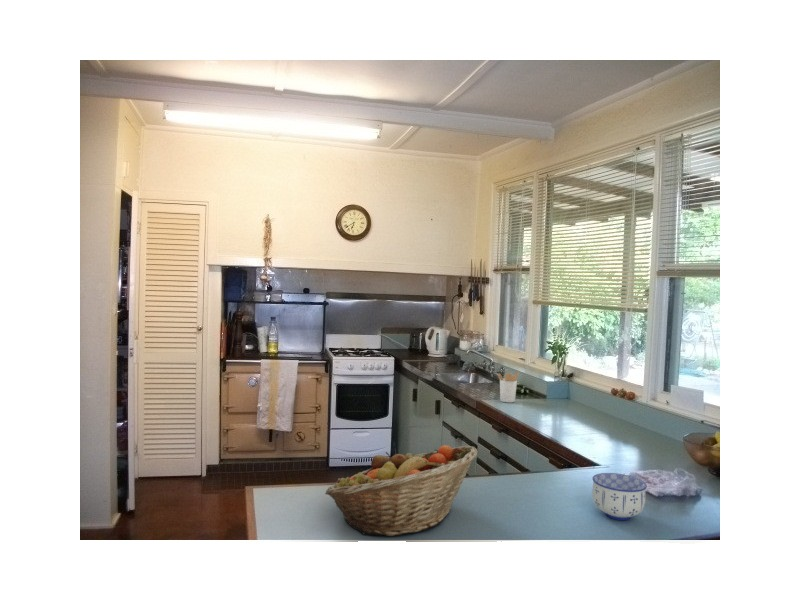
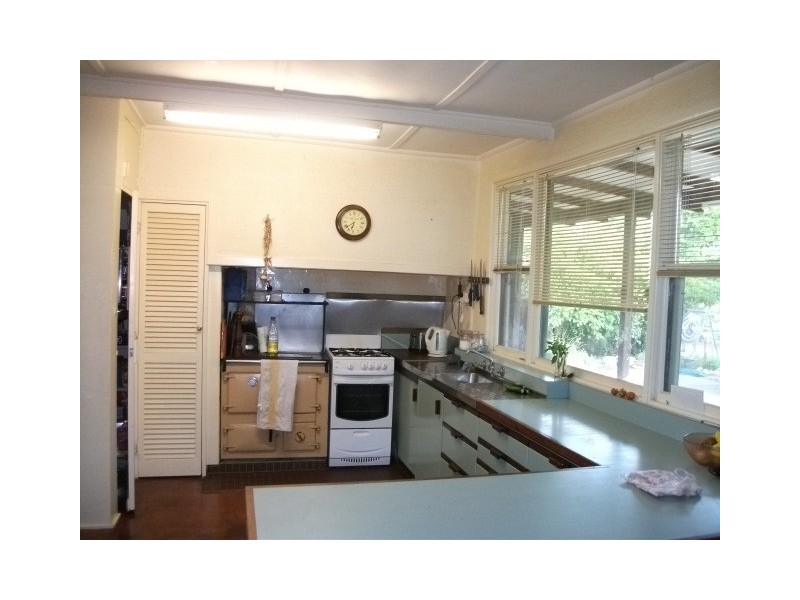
- fruit basket (404, 481)
- utensil holder (509, 386)
- bowl (618, 498)
